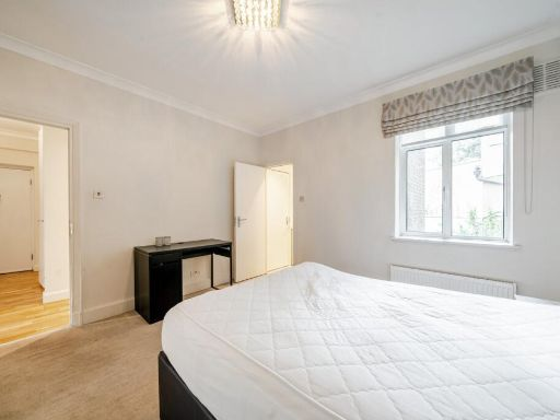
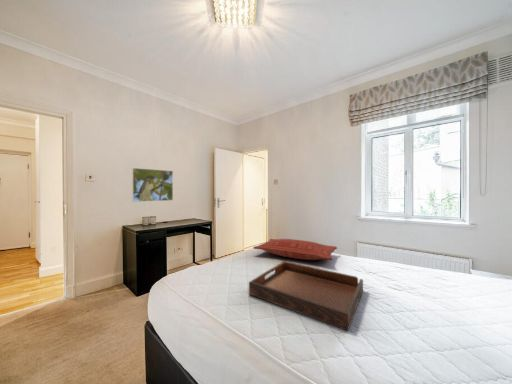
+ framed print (153, 185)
+ pillow (295, 248)
+ serving tray (307, 286)
